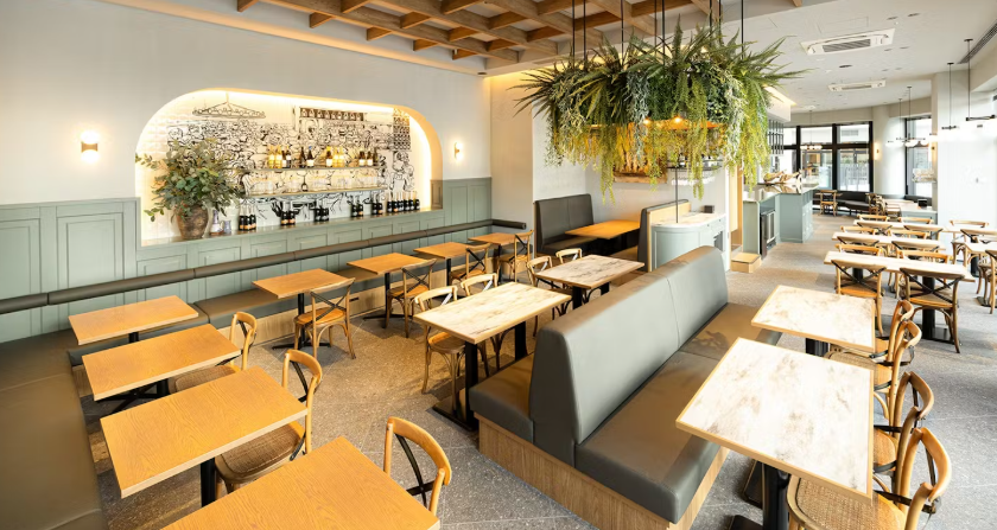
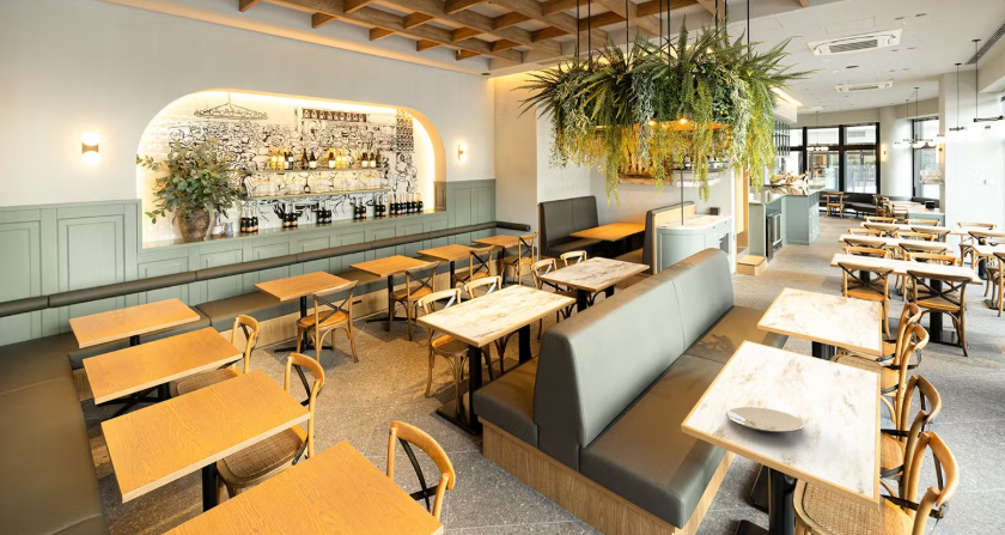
+ plate (763, 422)
